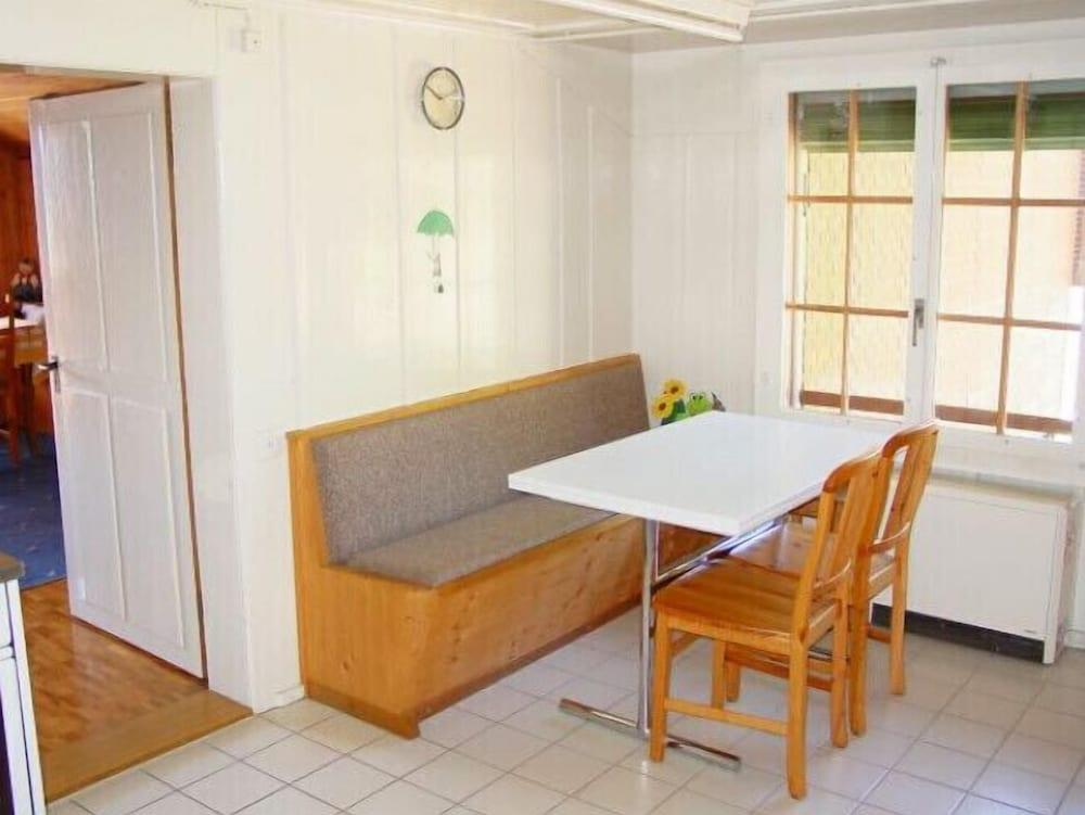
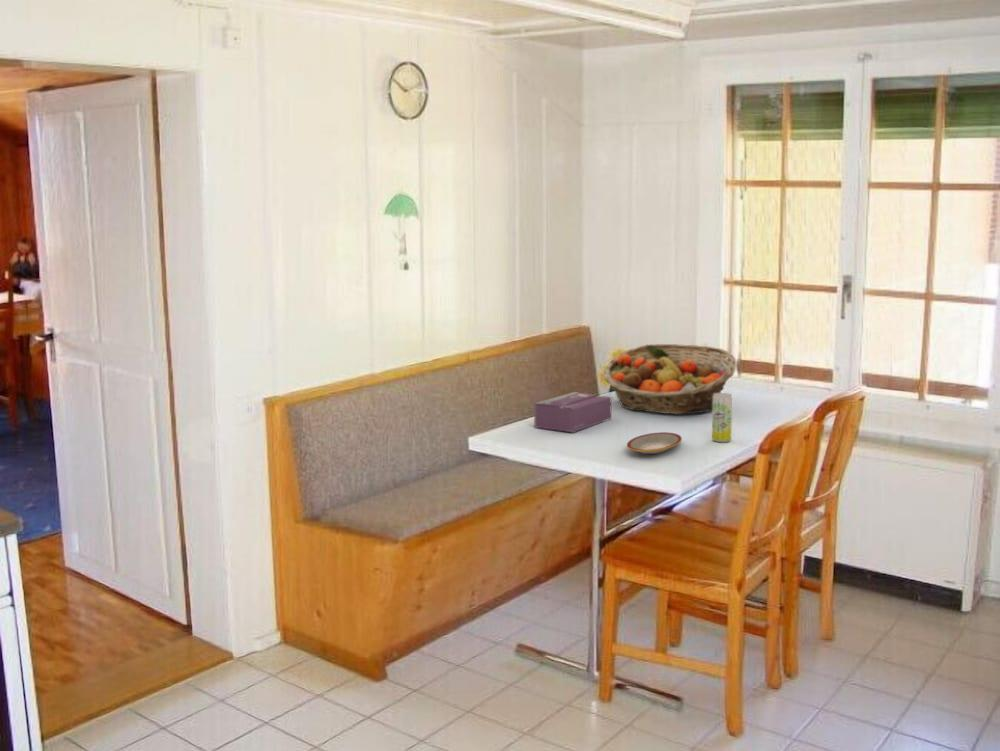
+ tissue box (573, 411)
+ beverage can (722, 417)
+ fruit basket (668, 378)
+ plate (654, 444)
